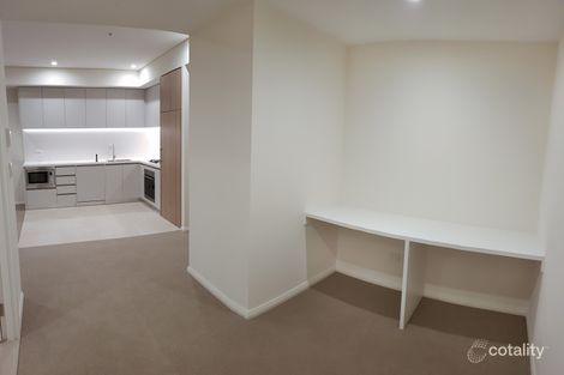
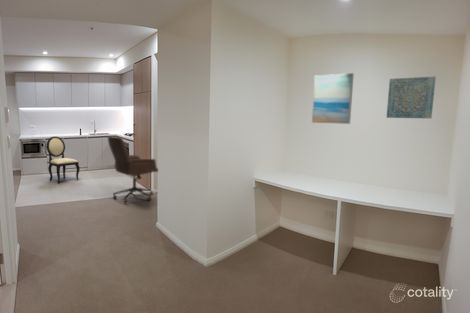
+ wall art (331, 99)
+ dining chair (61, 158)
+ wall art (410, 98)
+ office chair (133, 167)
